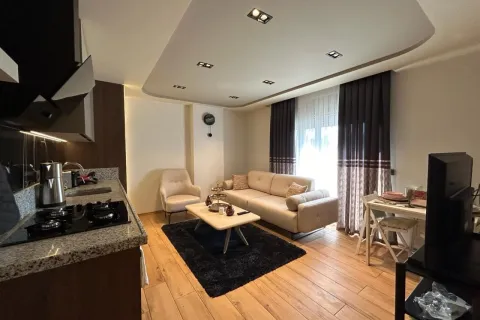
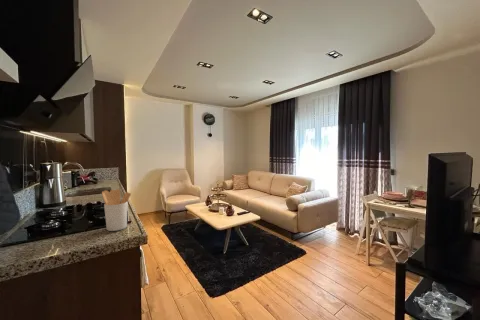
+ utensil holder (114, 208)
